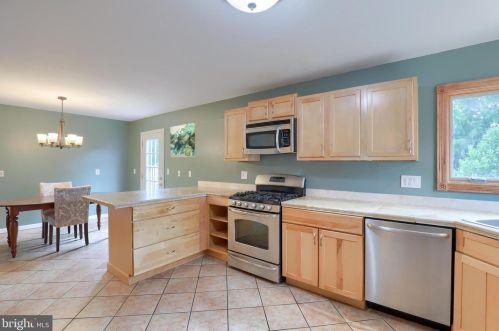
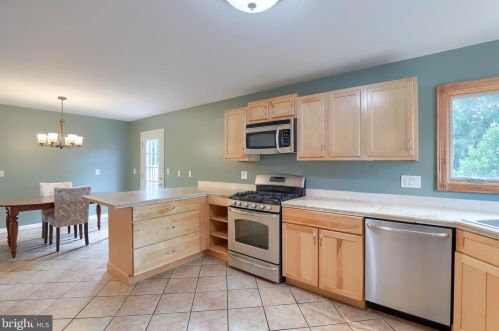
- wall art (182, 141)
